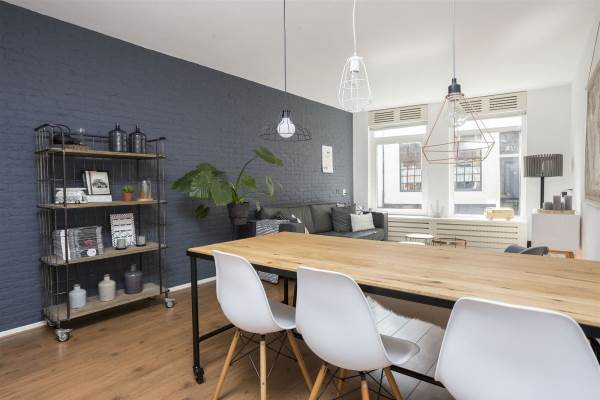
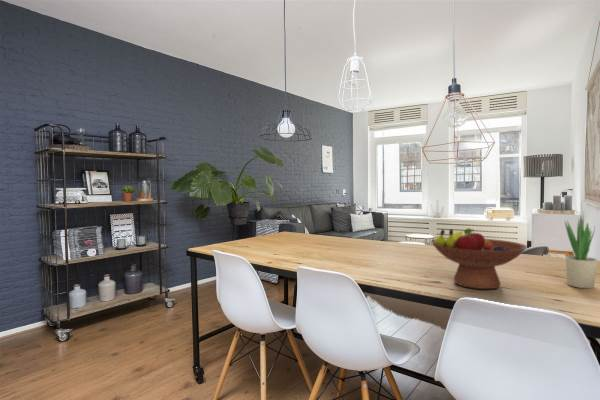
+ potted plant (578, 246)
+ fruit bowl (476, 256)
